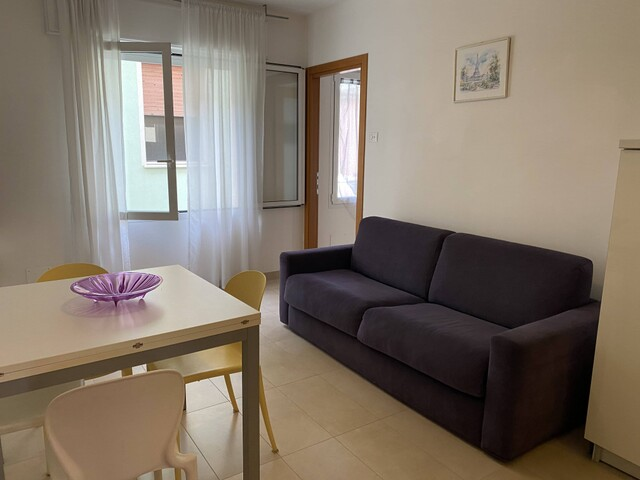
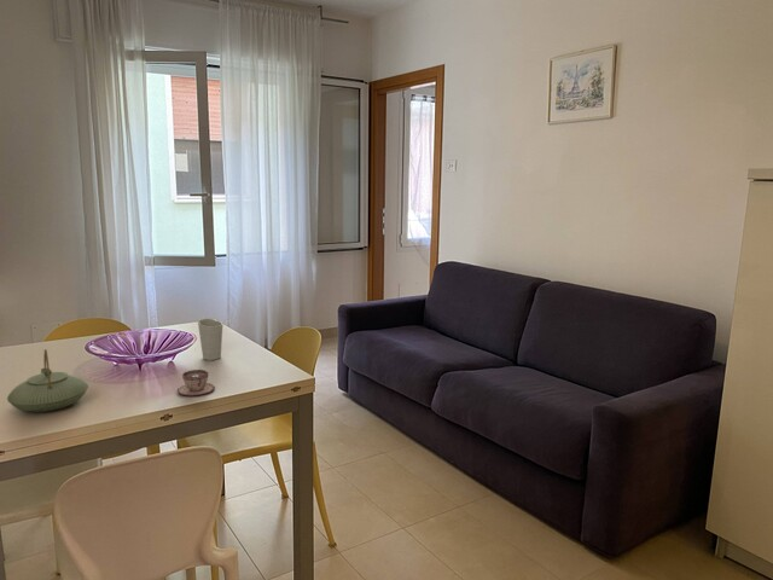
+ teapot (47, 376)
+ teacup (196, 382)
+ cup (210, 338)
